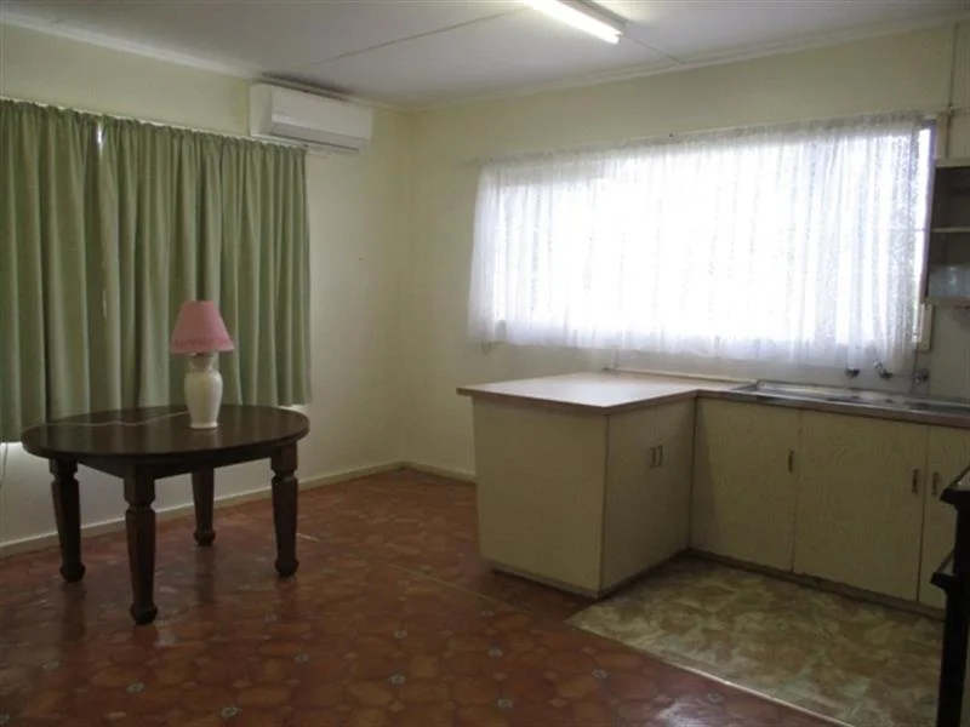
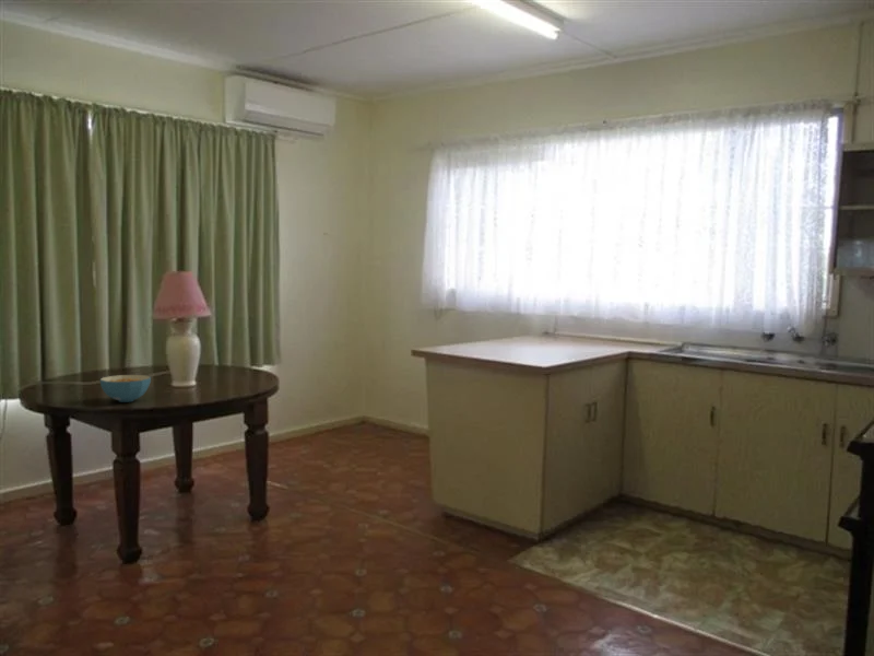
+ cereal bowl (126, 389)
